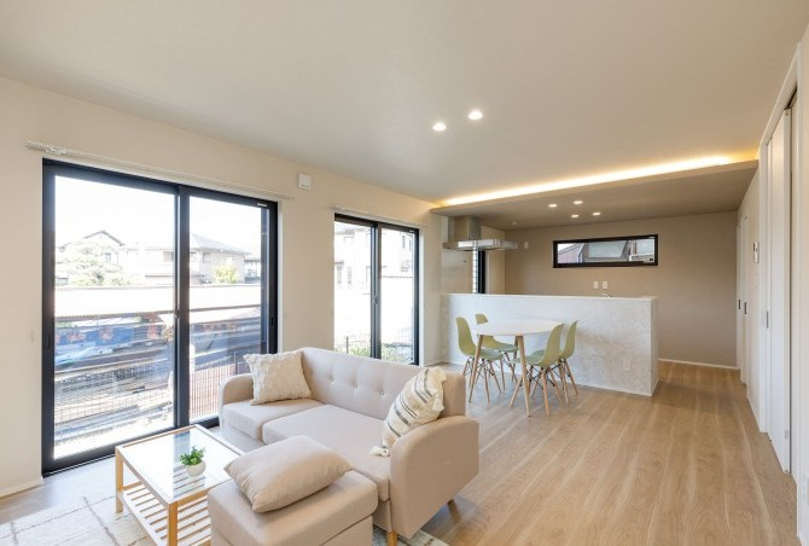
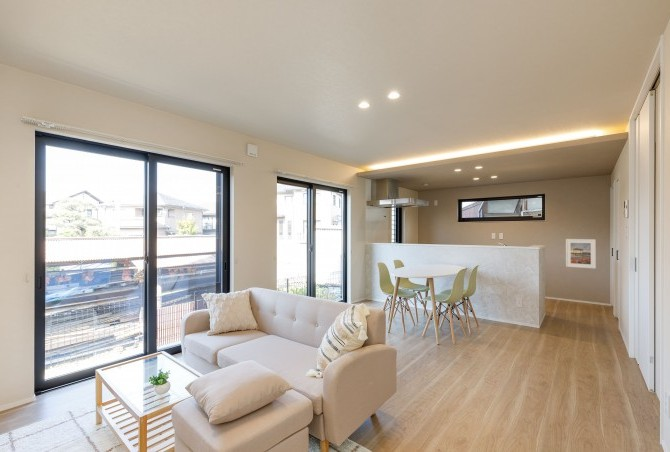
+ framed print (580, 253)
